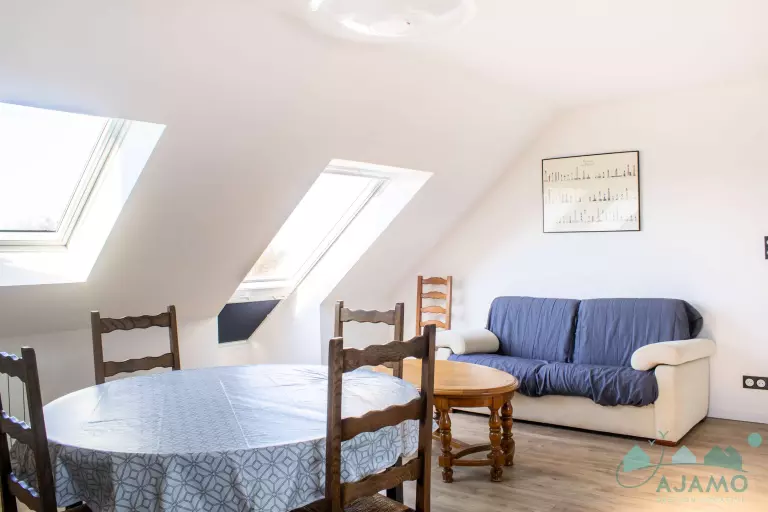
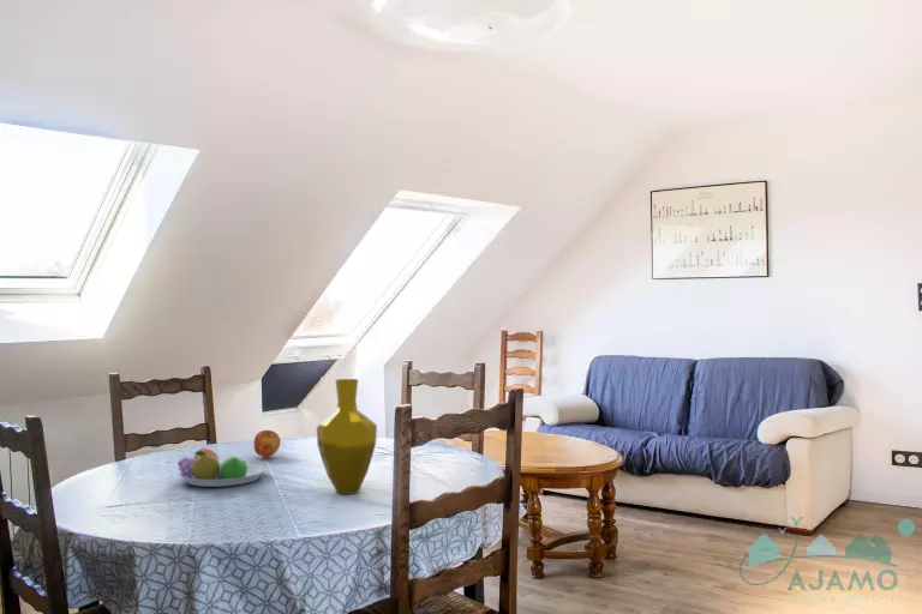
+ vase (347, 435)
+ apple (267, 444)
+ fruit bowl (222, 463)
